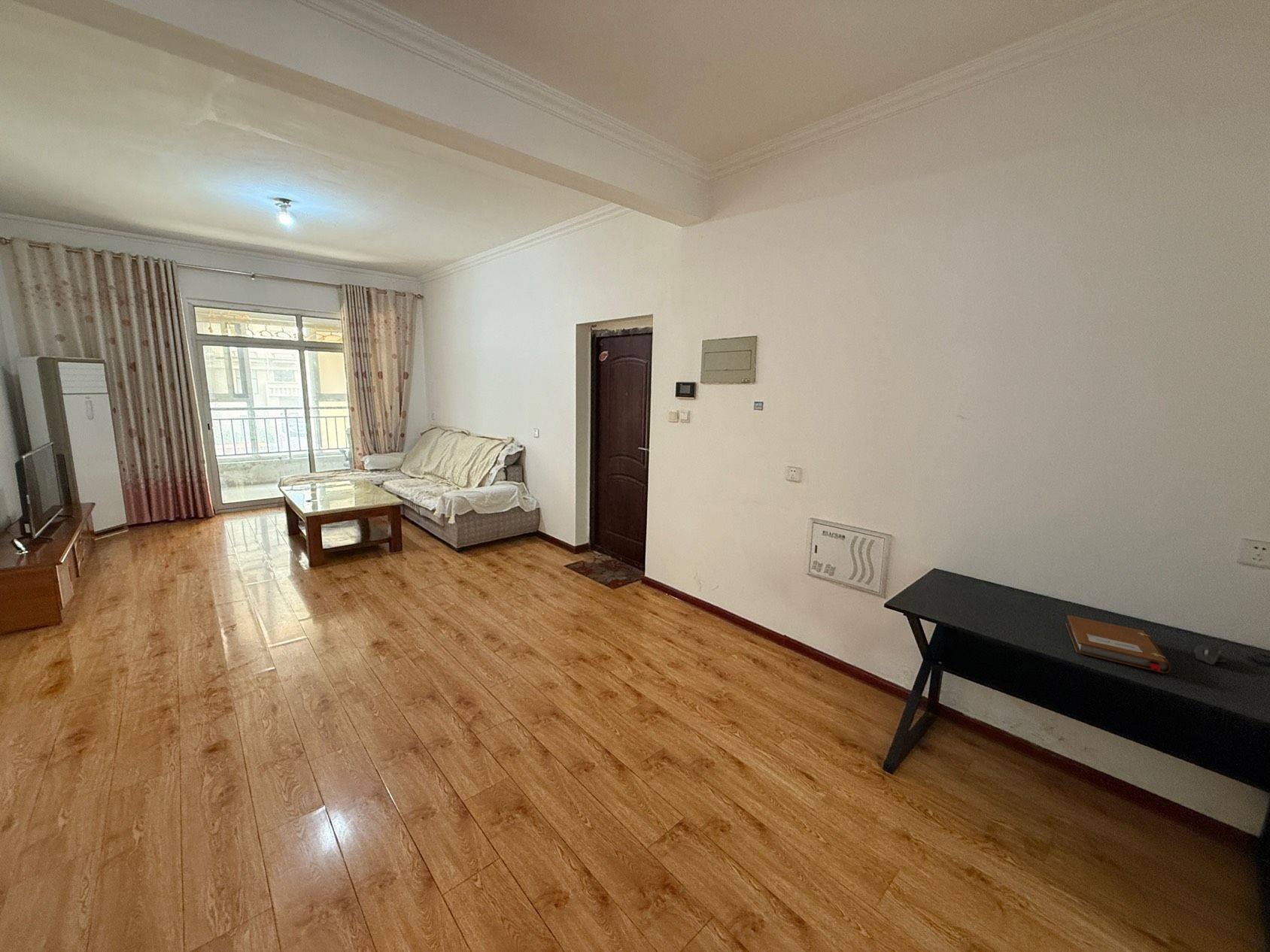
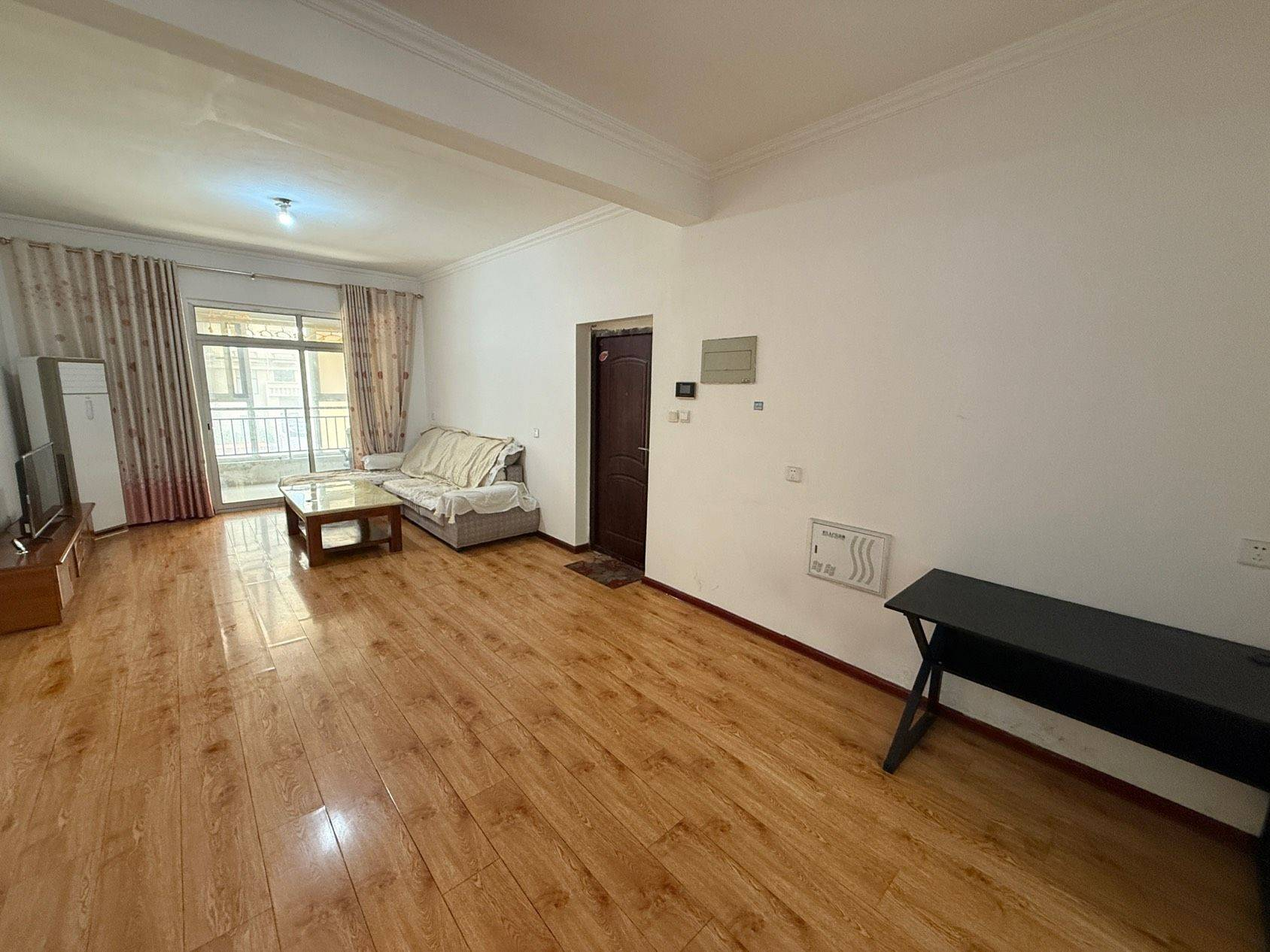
- notebook (1114, 642)
- computer mouse (1211, 653)
